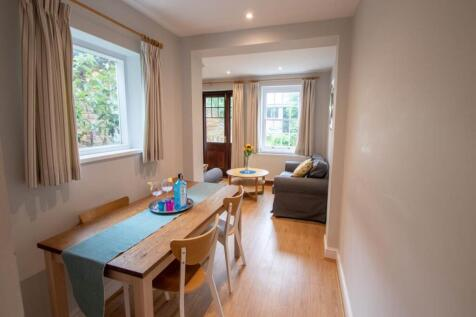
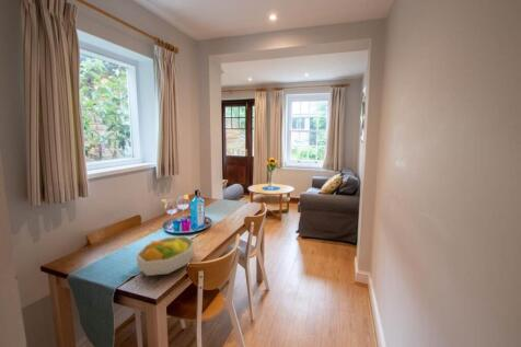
+ fruit bowl (167, 252)
